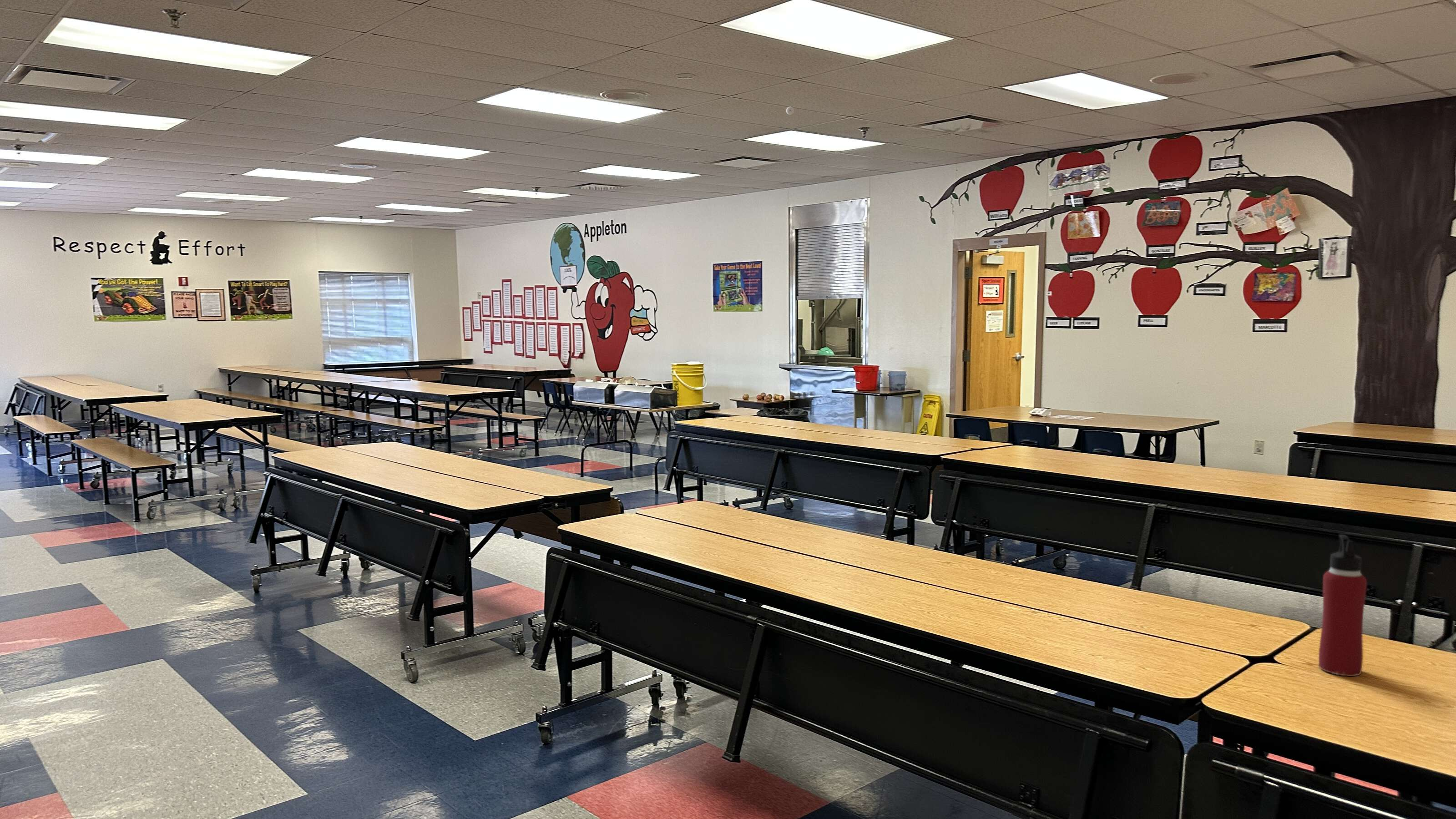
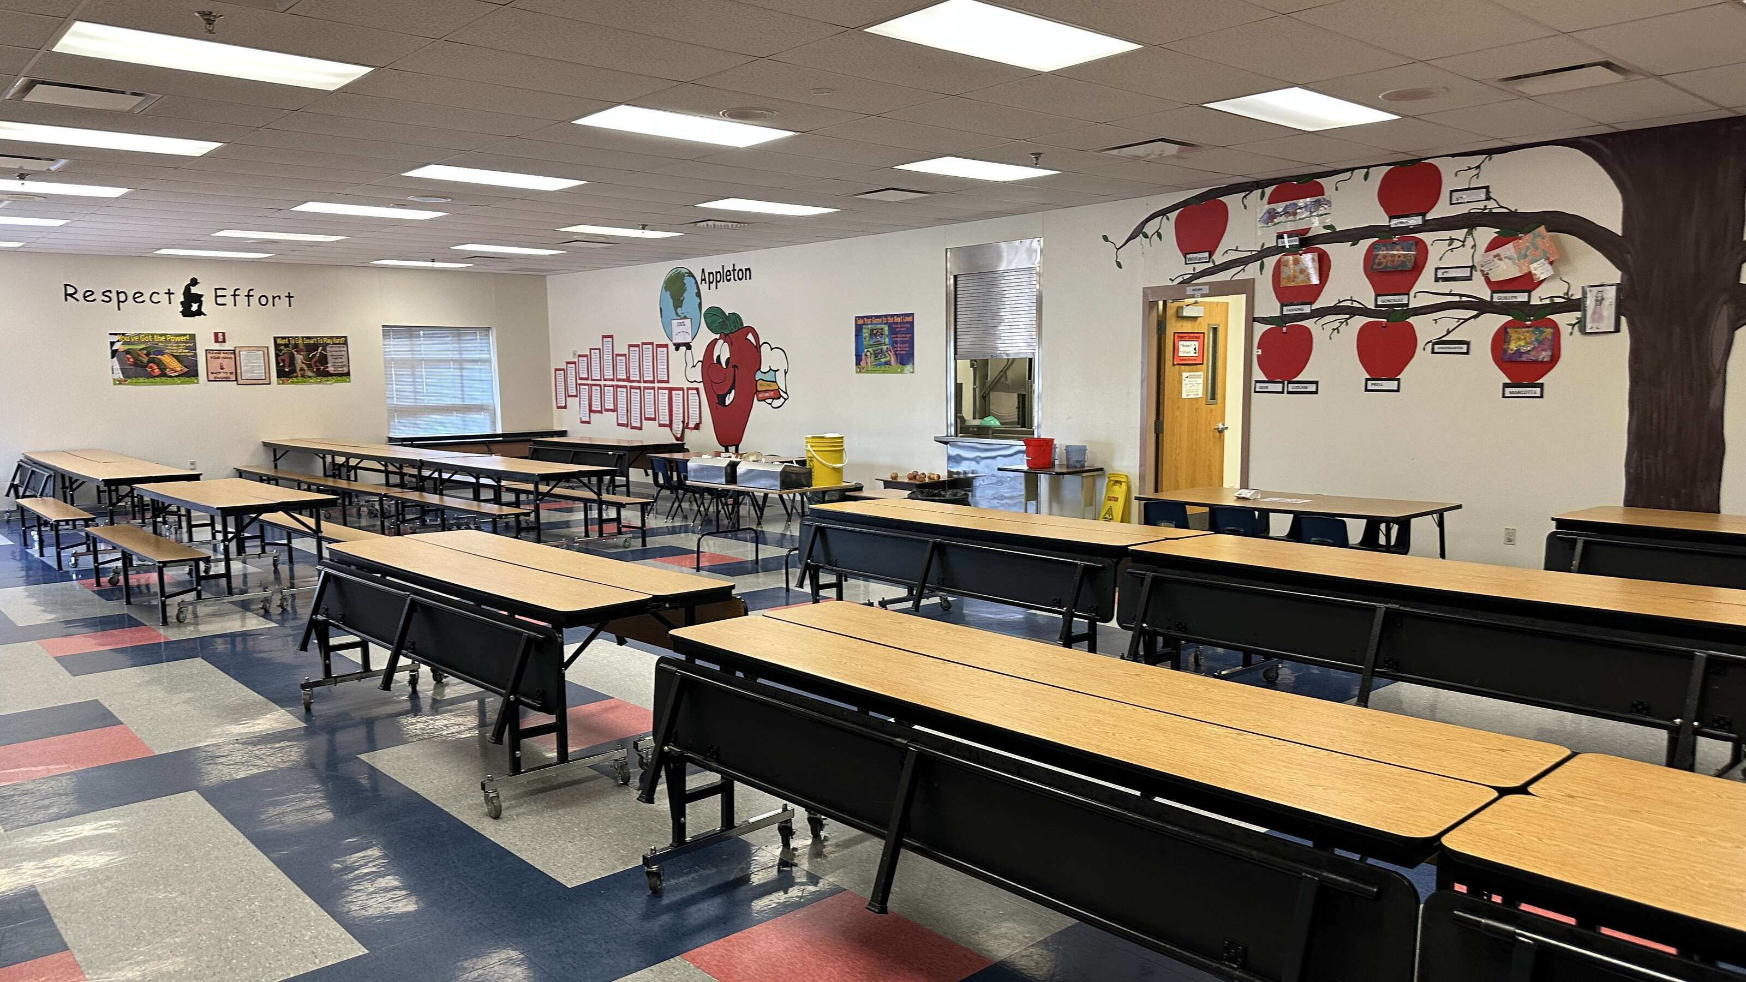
- water bottle (1343, 604)
- smoke detector (790, 111)
